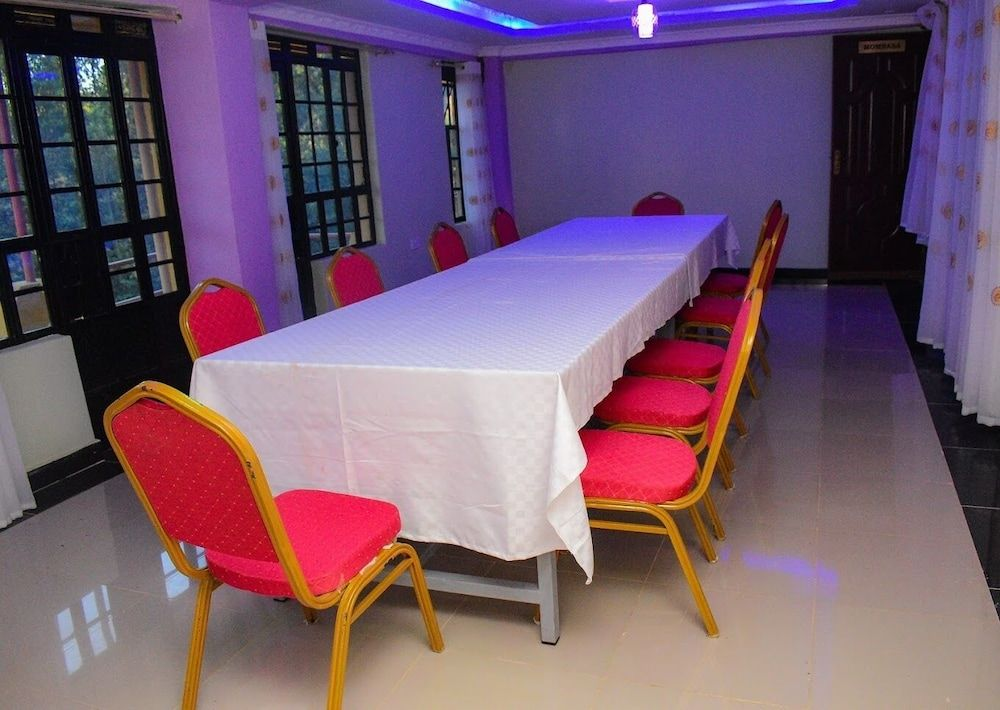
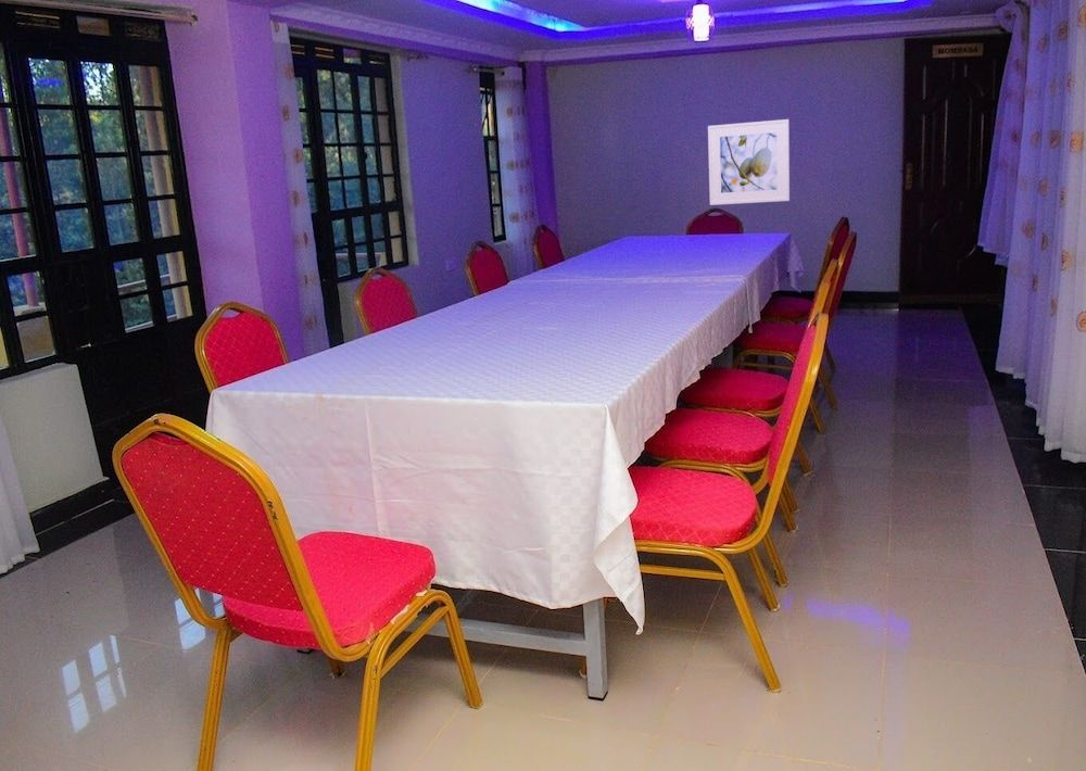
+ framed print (748, 163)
